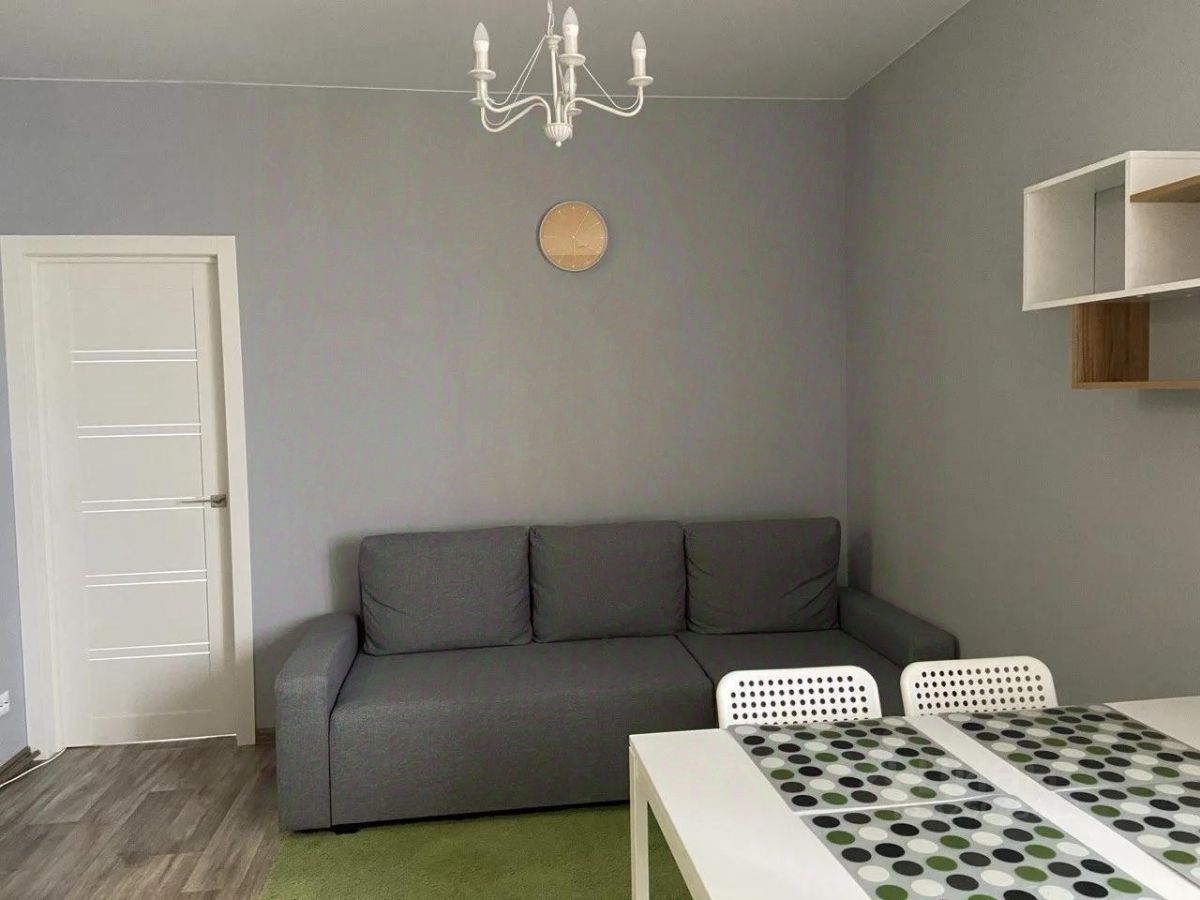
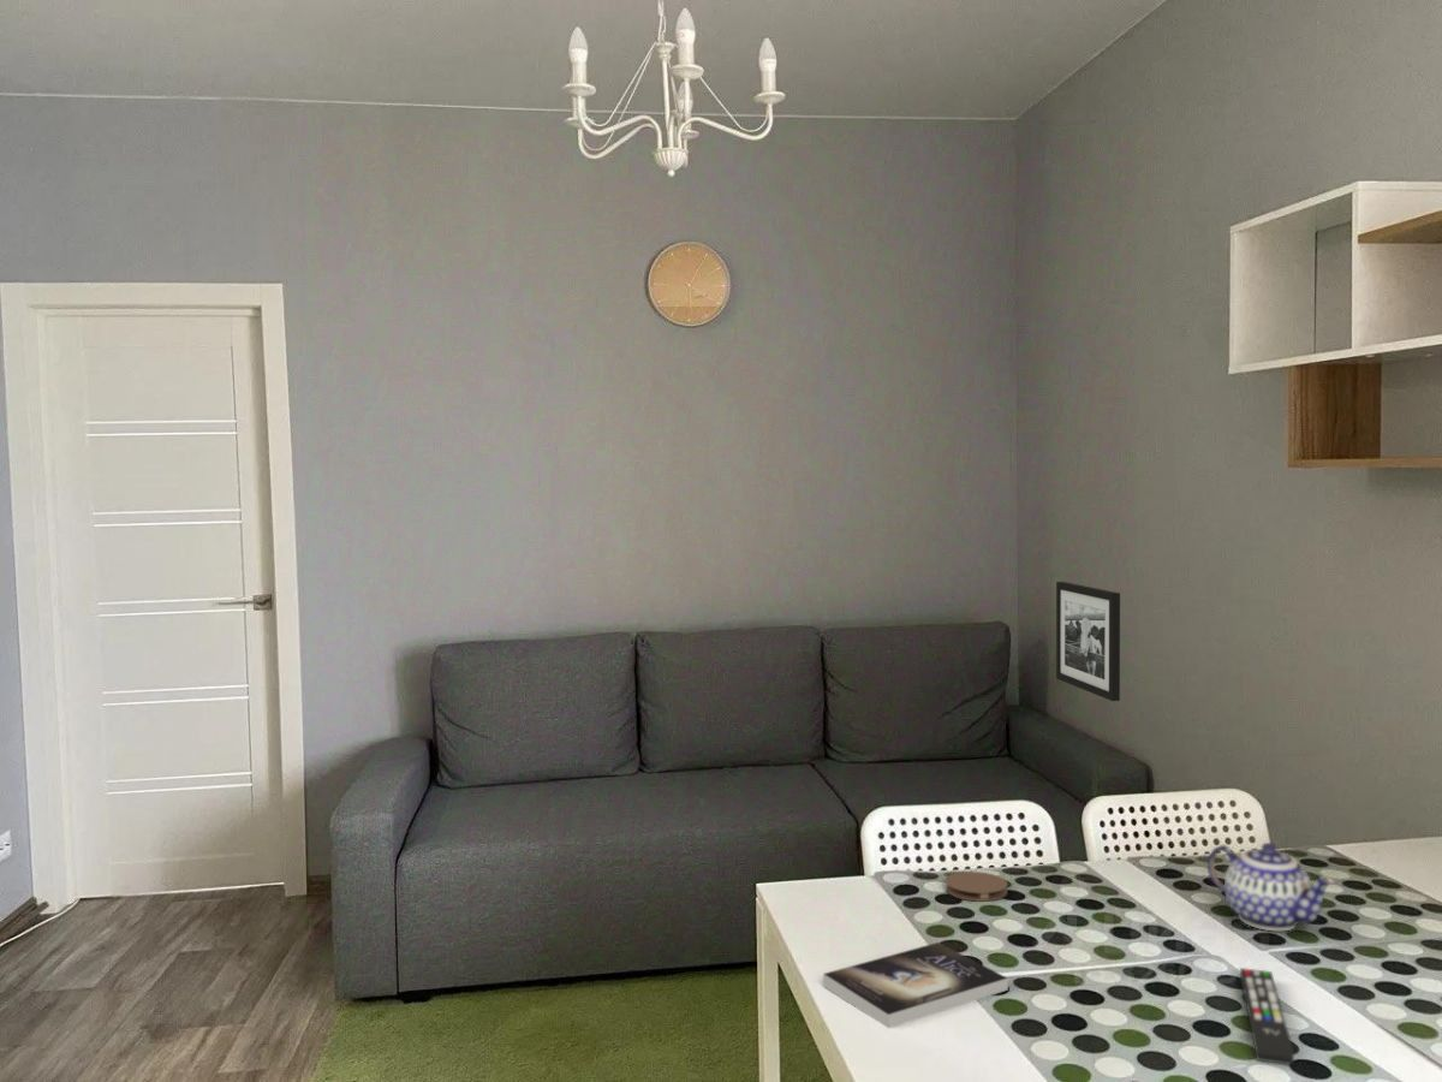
+ teapot (1268, 882)
+ picture frame (1086, 637)
+ book (914, 982)
+ coaster (976, 886)
+ remote control (1264, 1011)
